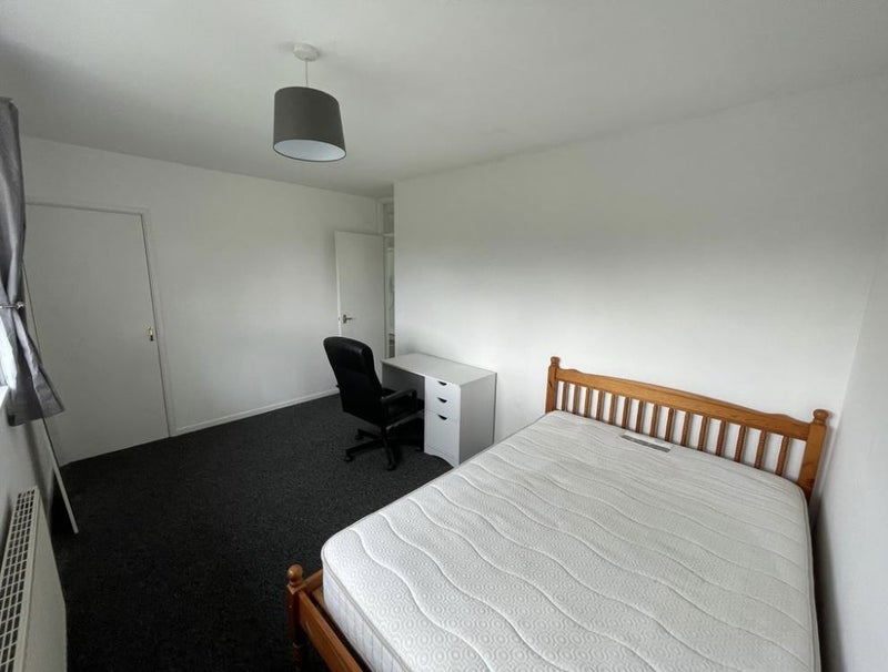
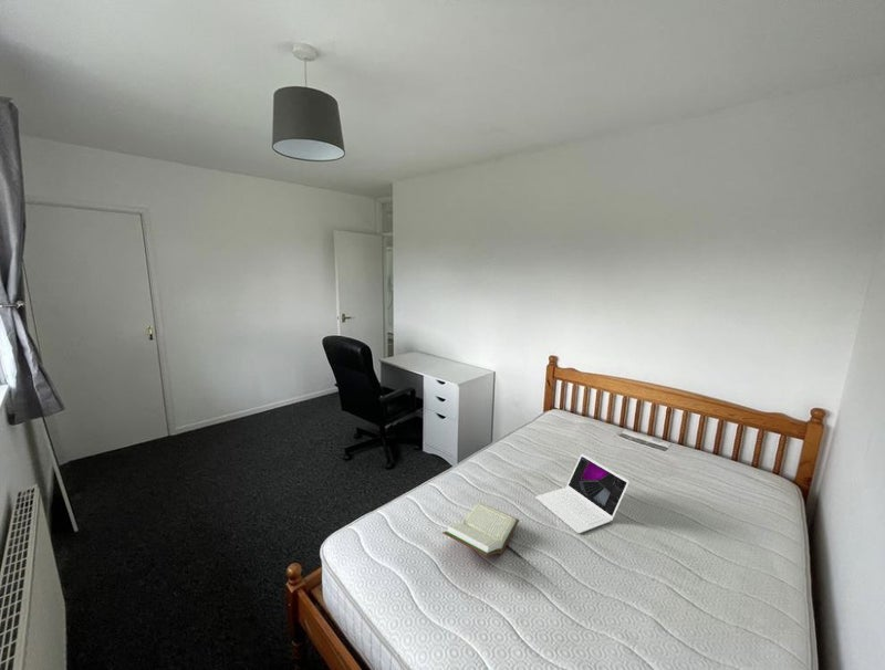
+ laptop (580, 488)
+ book (481, 530)
